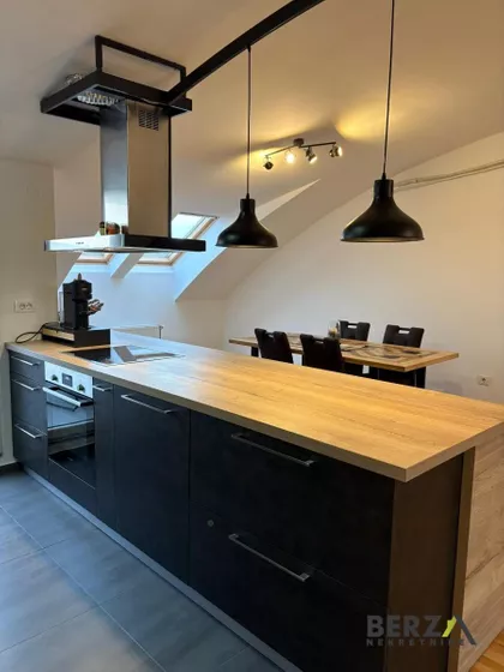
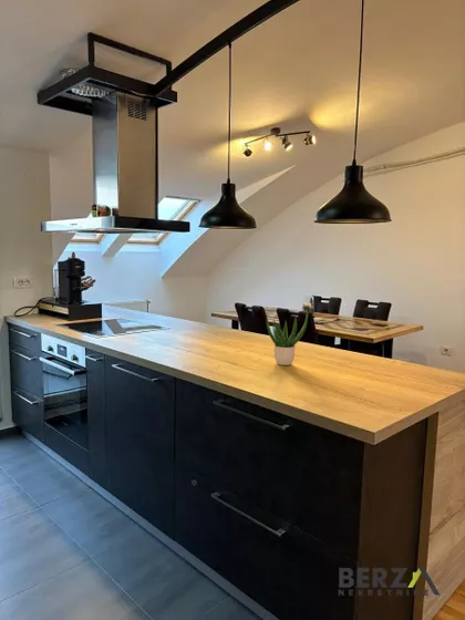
+ potted plant (286, 335)
